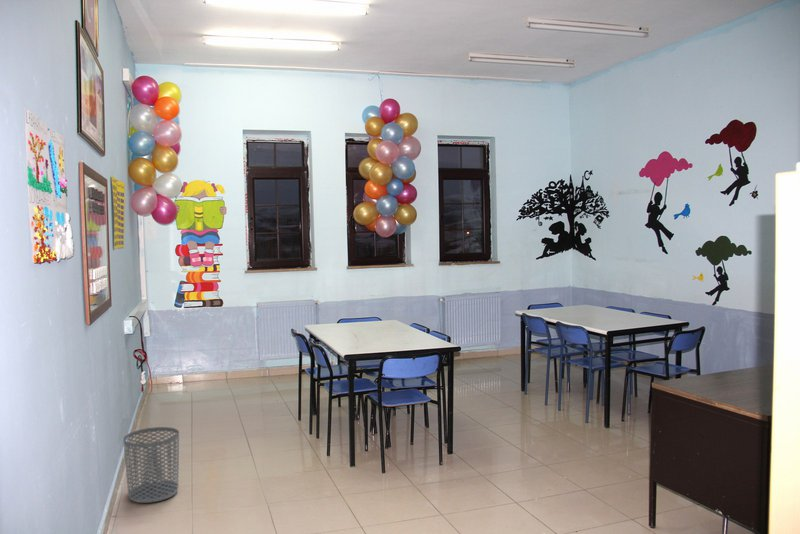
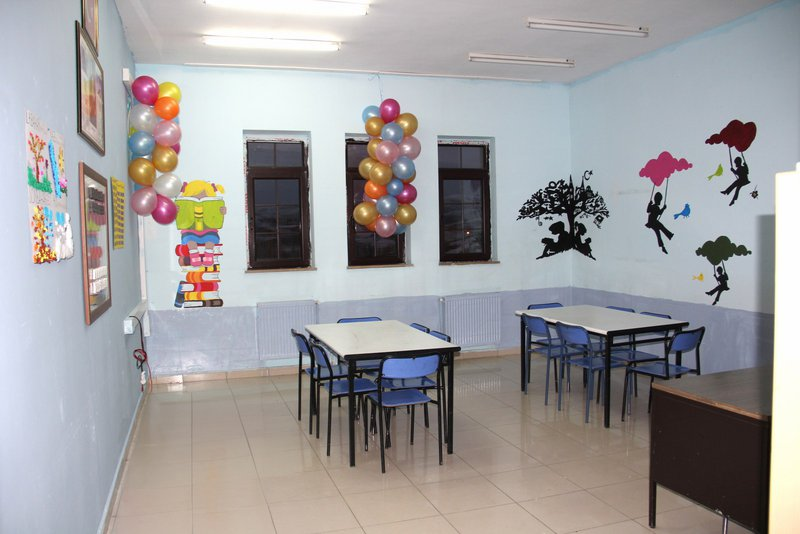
- waste bin (153, 464)
